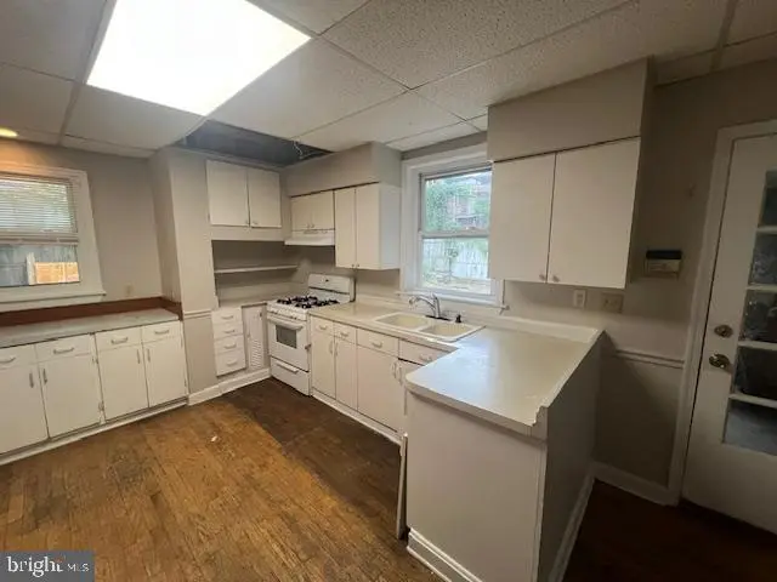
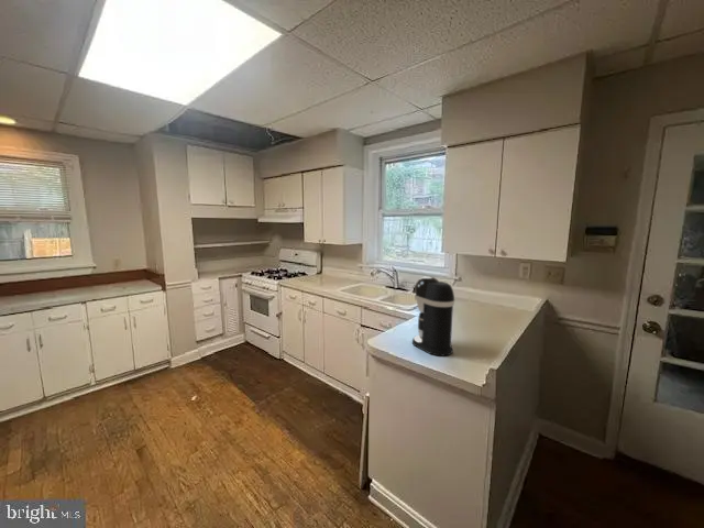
+ coffee maker (432, 312)
